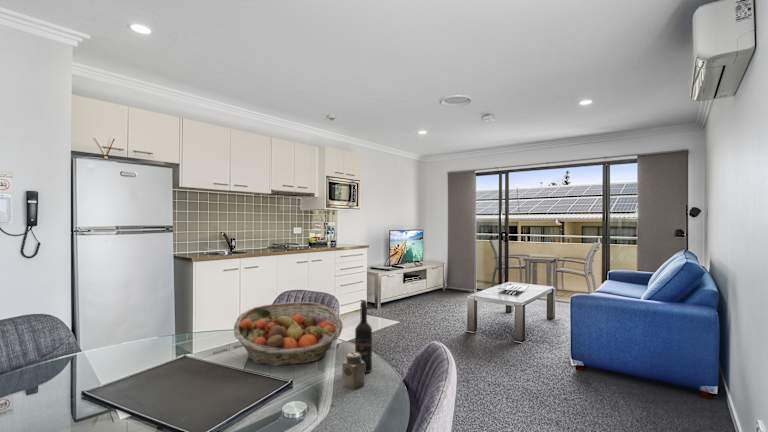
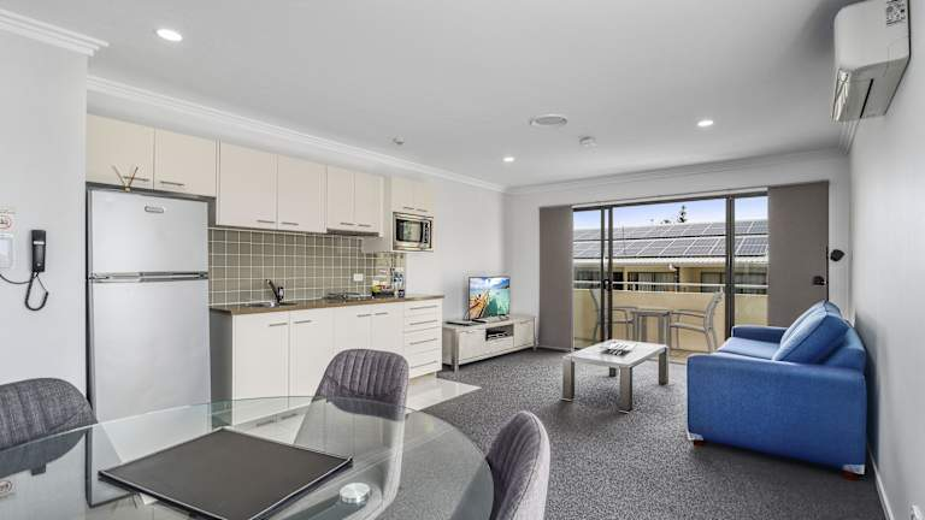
- fruit basket (289, 332)
- salt shaker (353, 369)
- wine bottle (363, 335)
